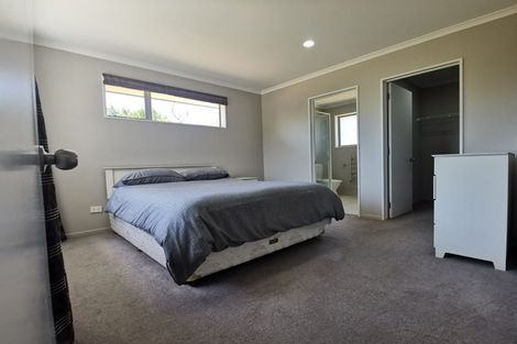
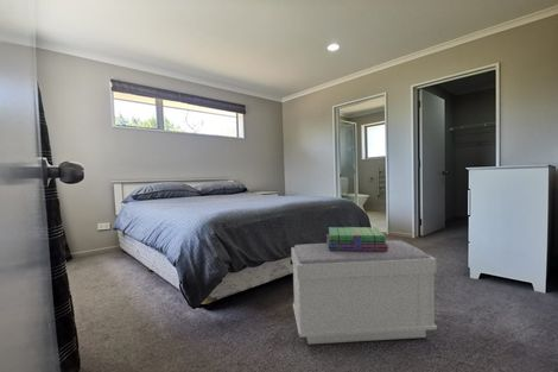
+ stack of books (354, 238)
+ bench (356, 286)
